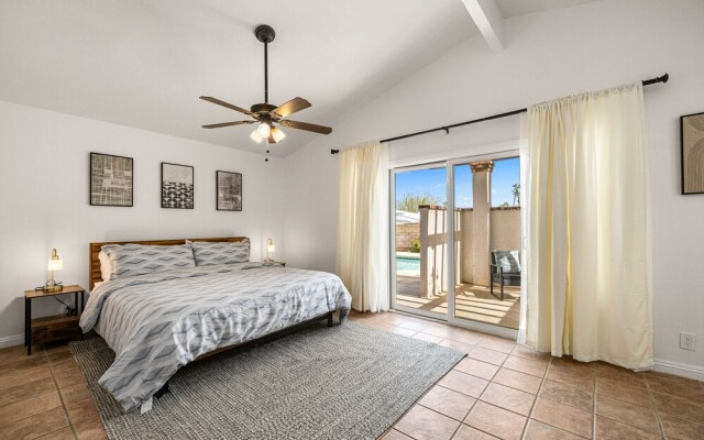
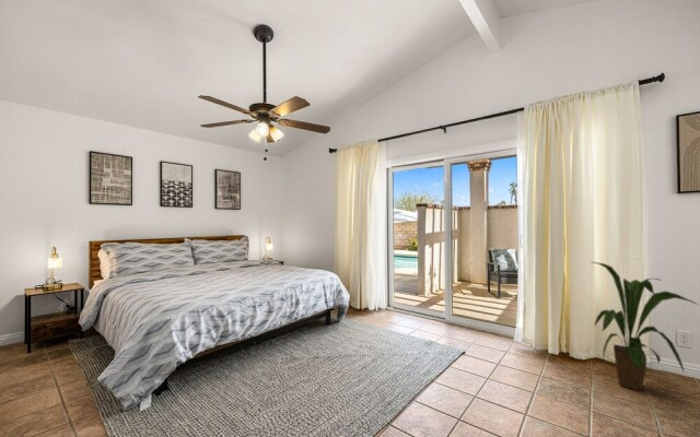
+ house plant (641, 324)
